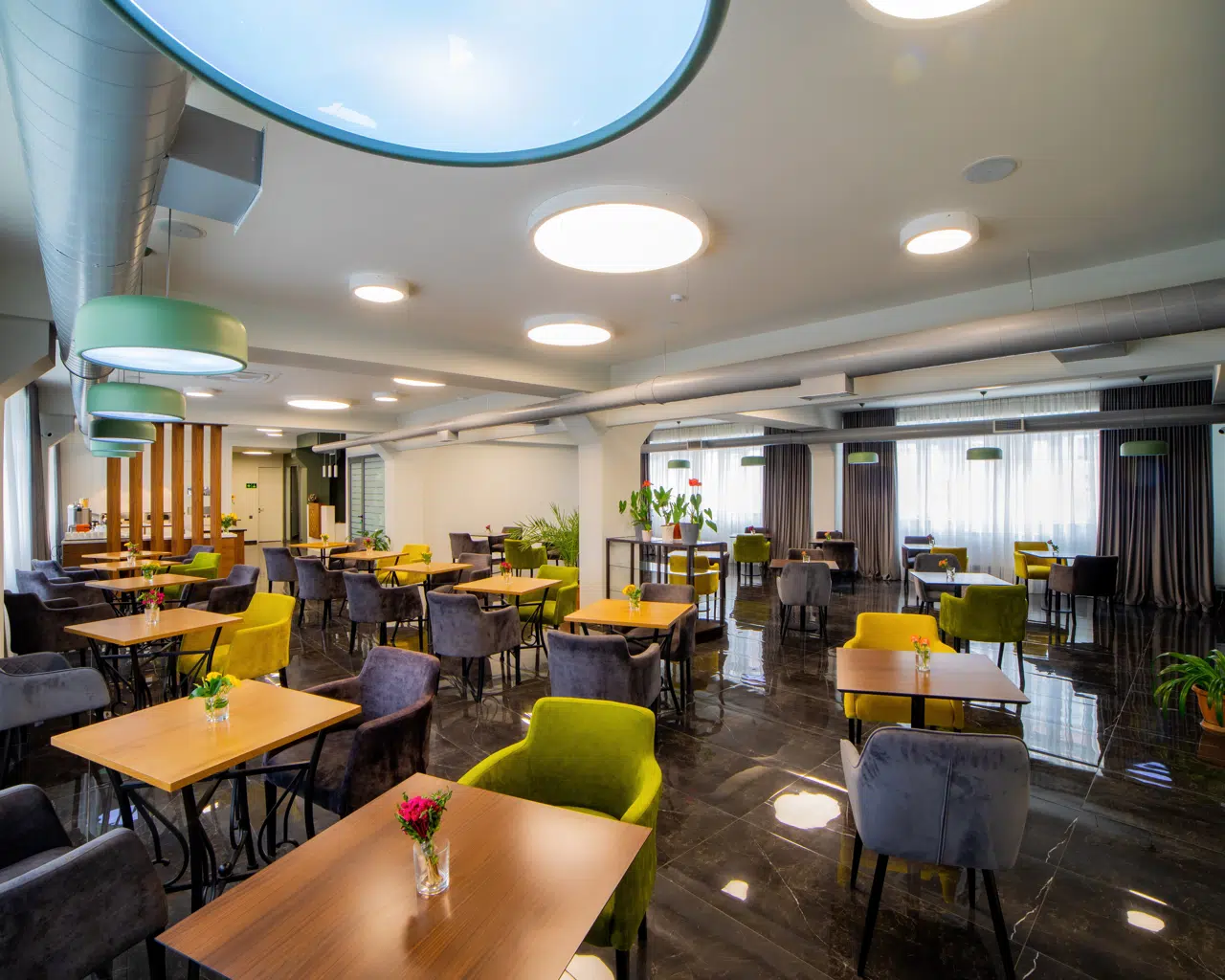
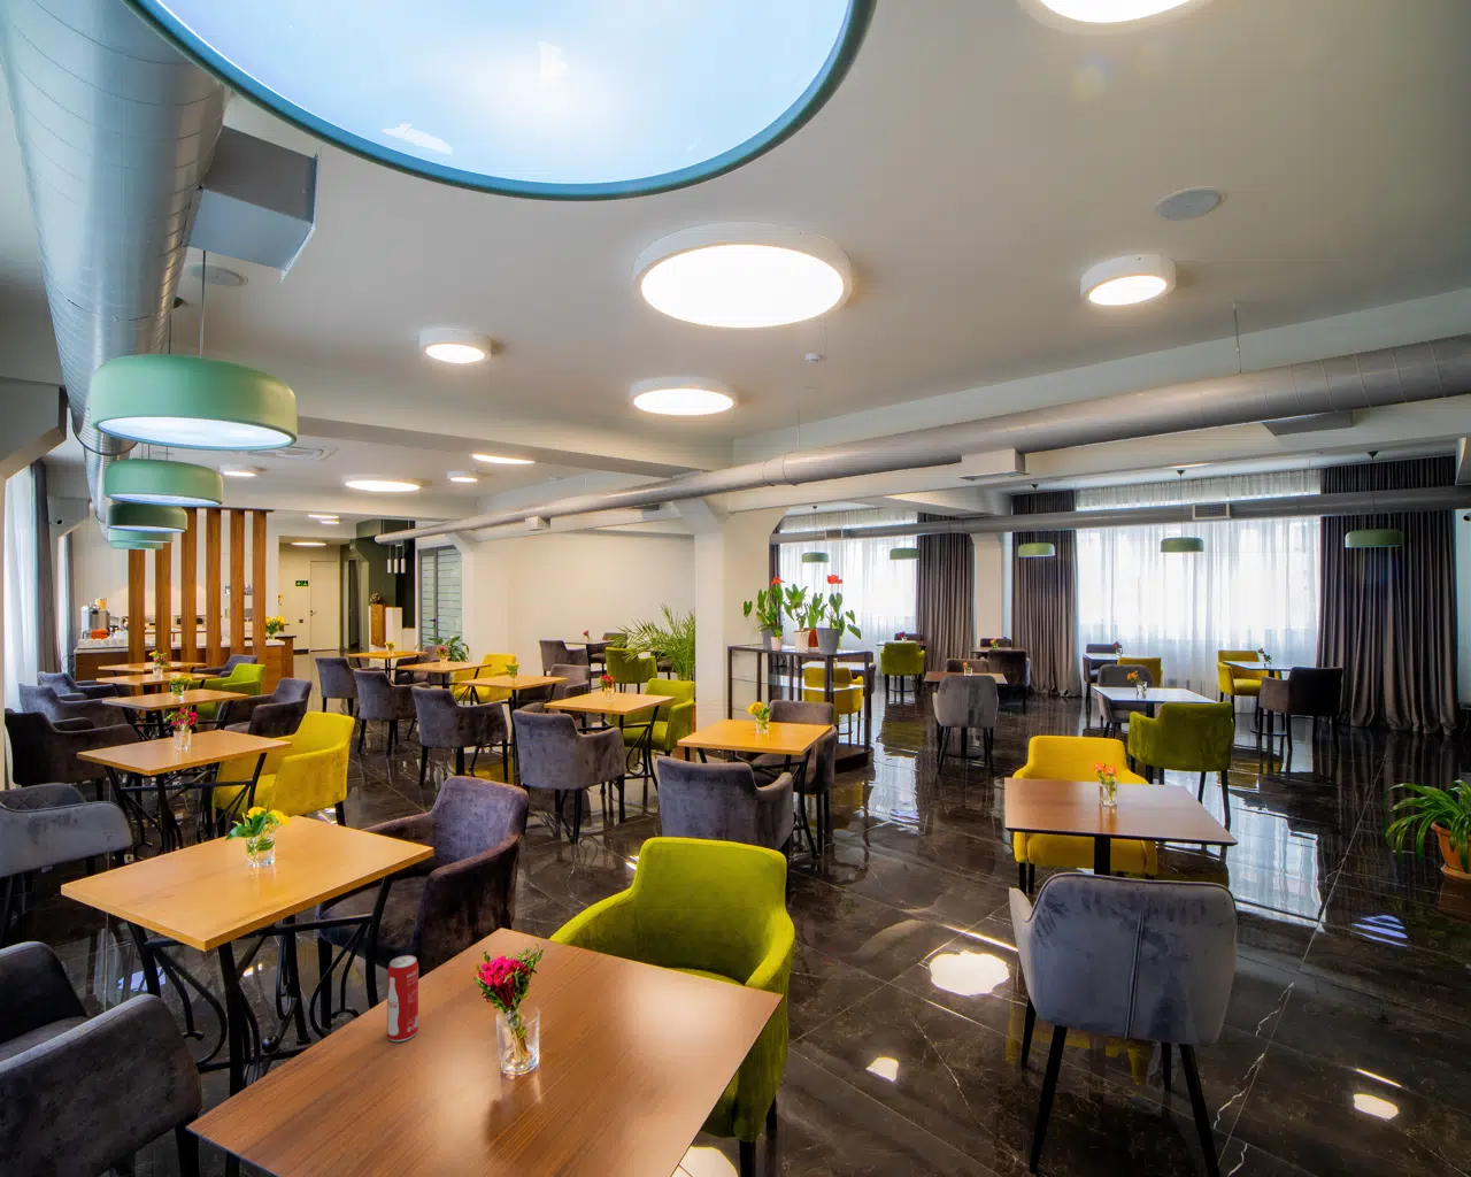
+ beverage can (402, 997)
